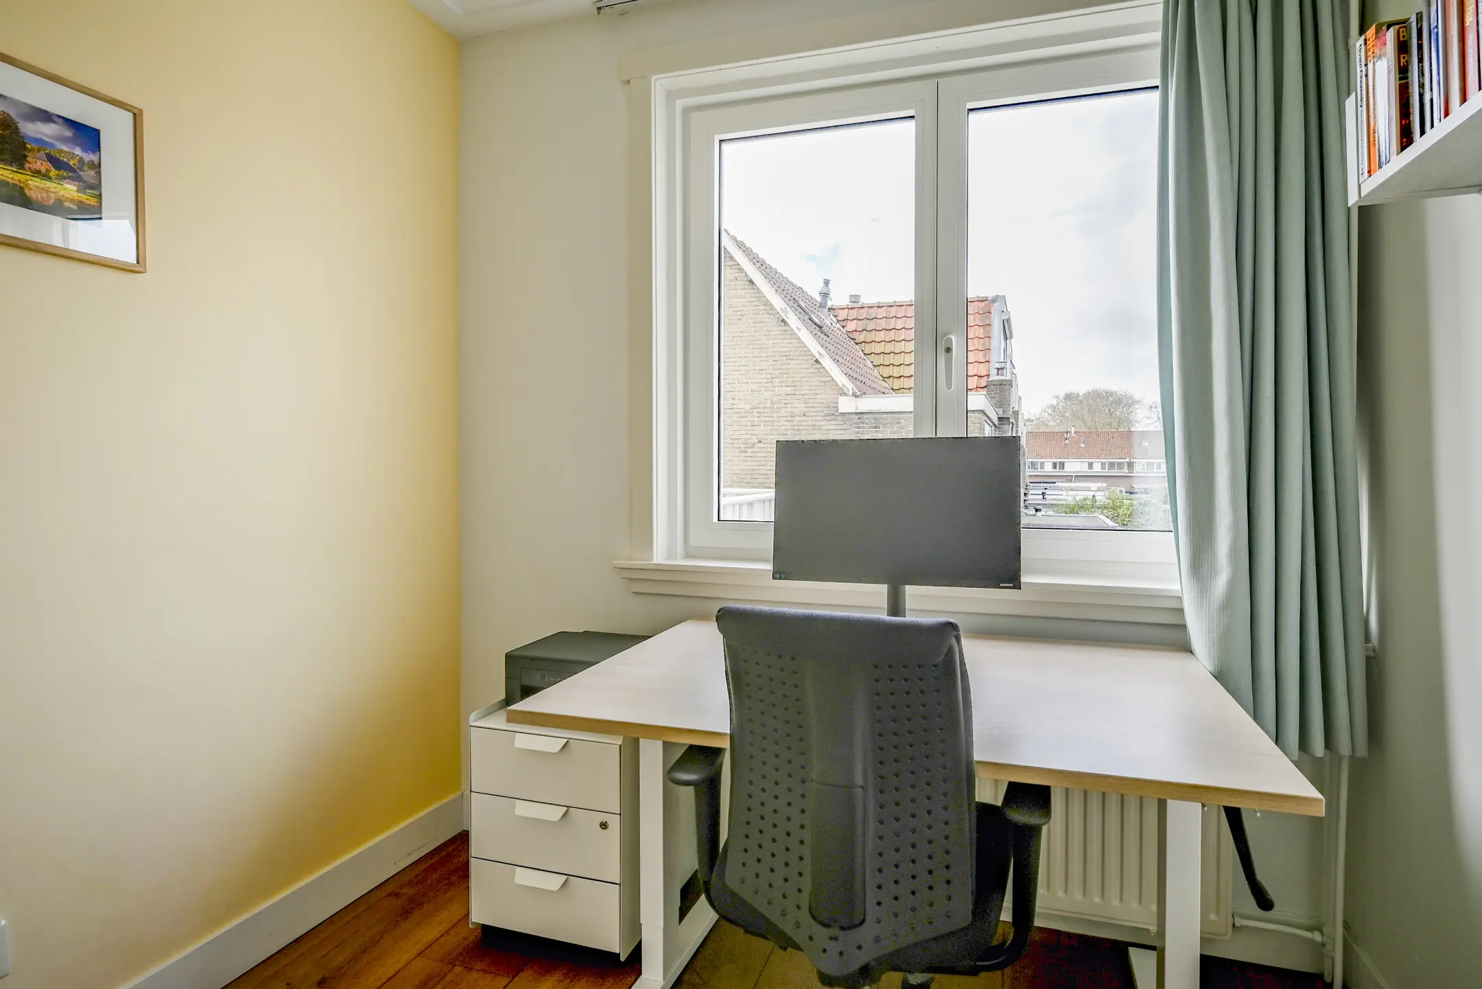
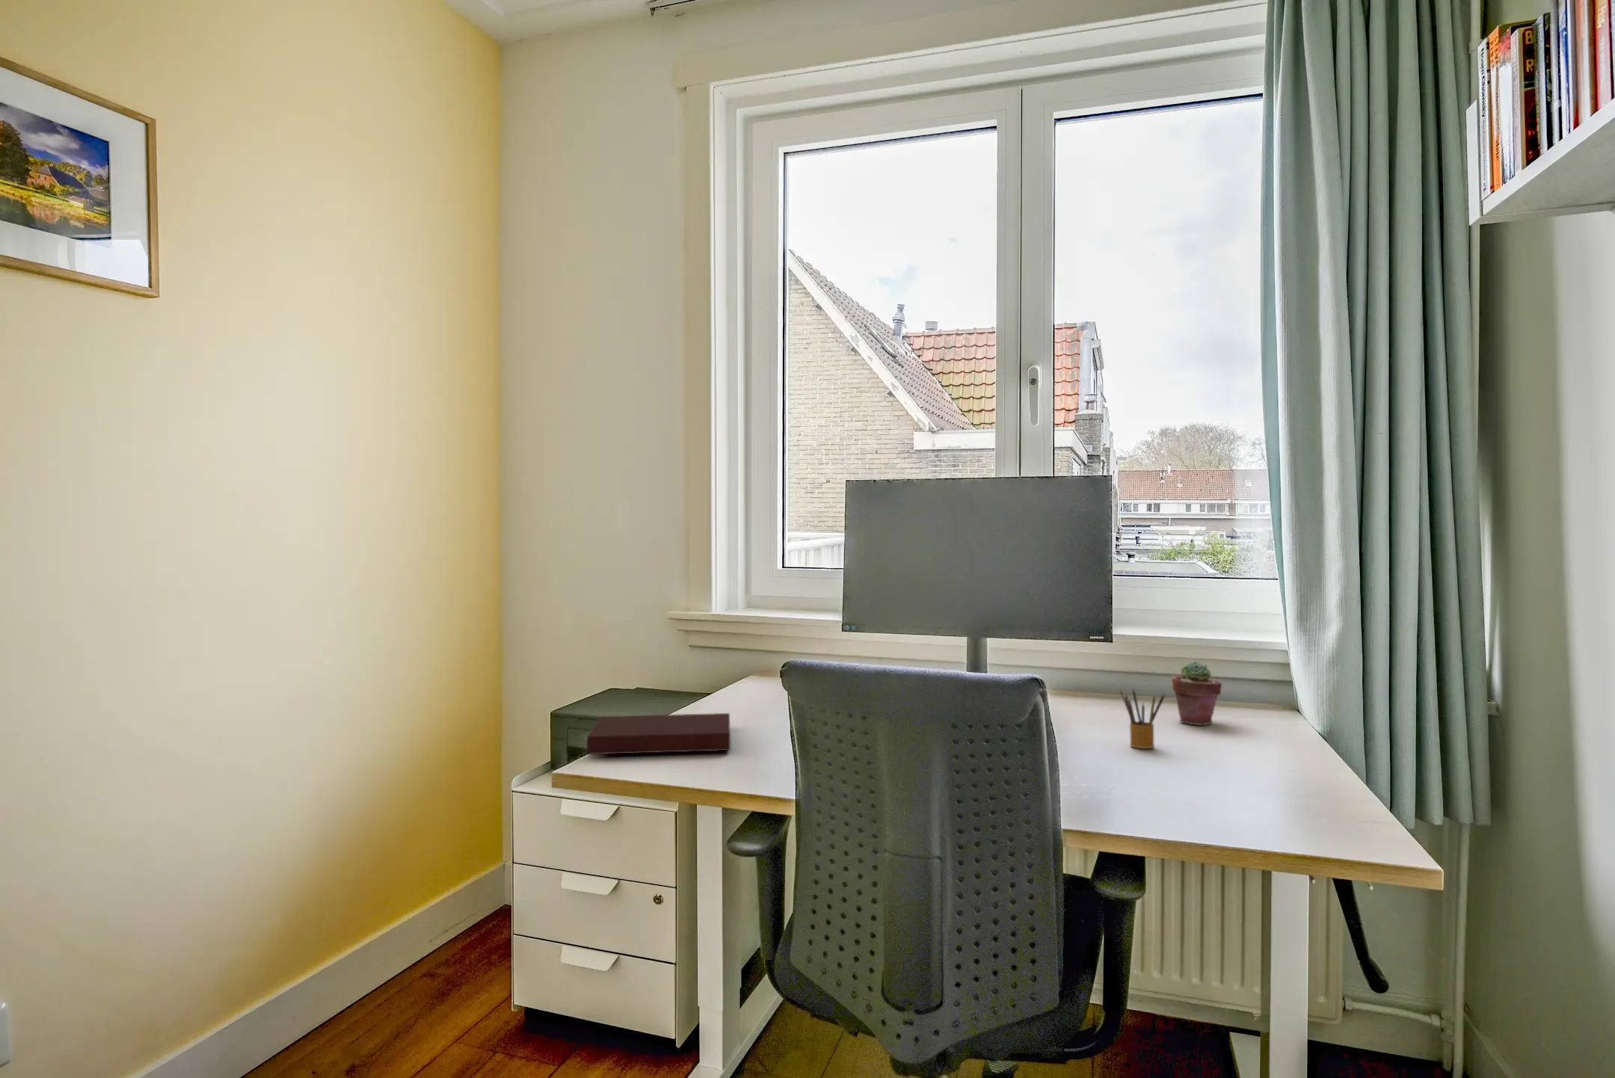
+ potted succulent (1196, 692)
+ notebook (662, 733)
+ pencil box (1143, 718)
